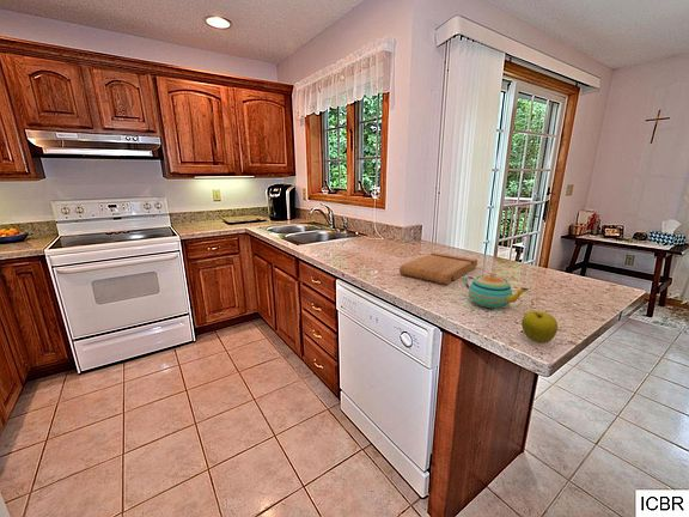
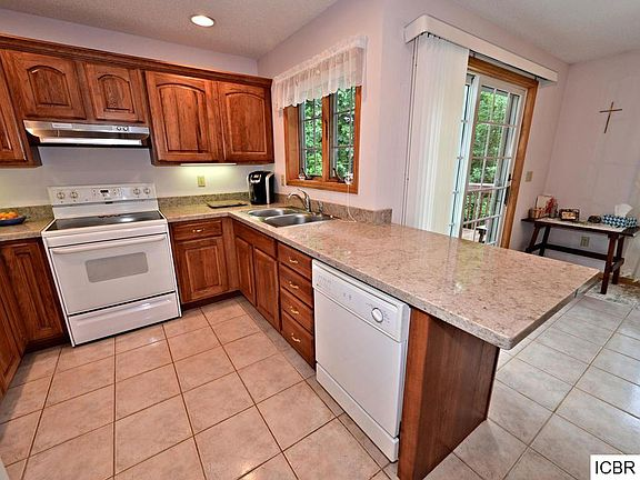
- cutting board (439, 266)
- teapot (493, 288)
- fruit (538, 327)
